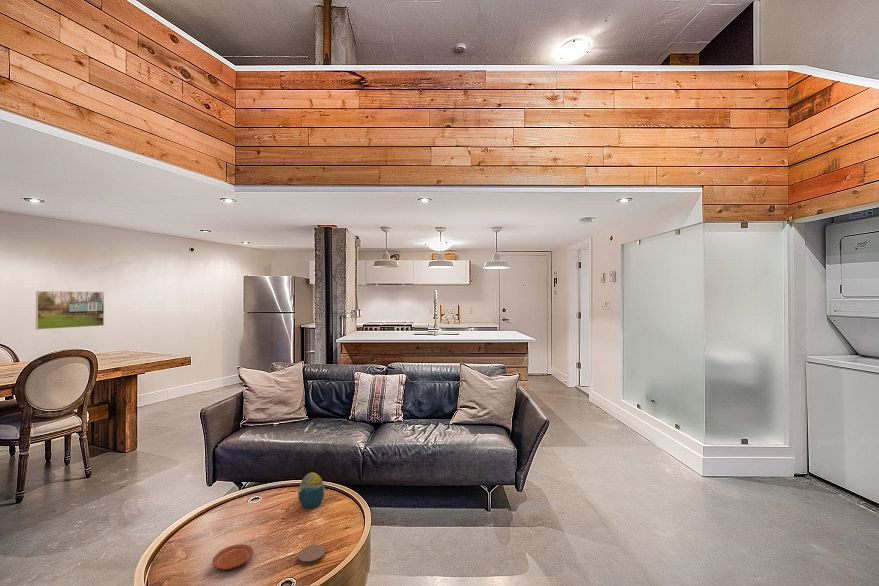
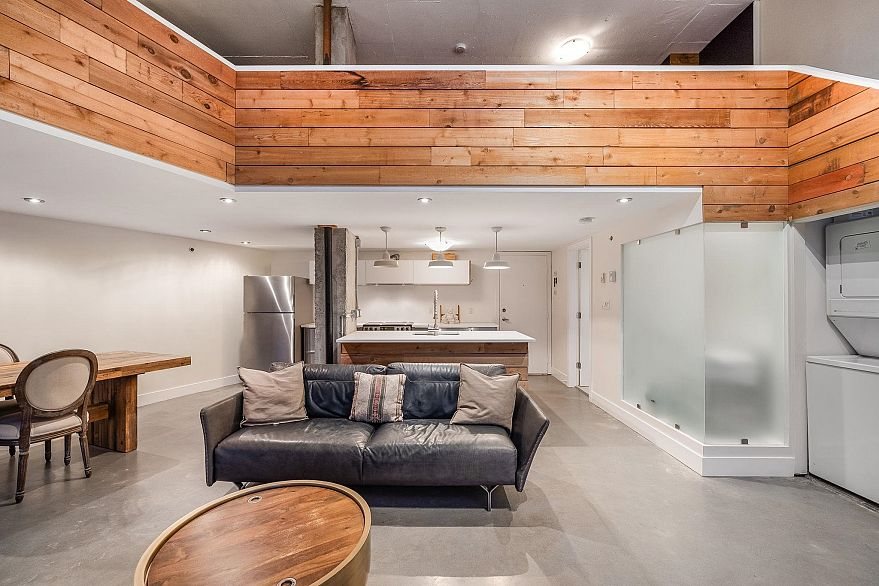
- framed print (71, 309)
- plate (233, 559)
- decorative egg (311, 488)
- coaster (311, 554)
